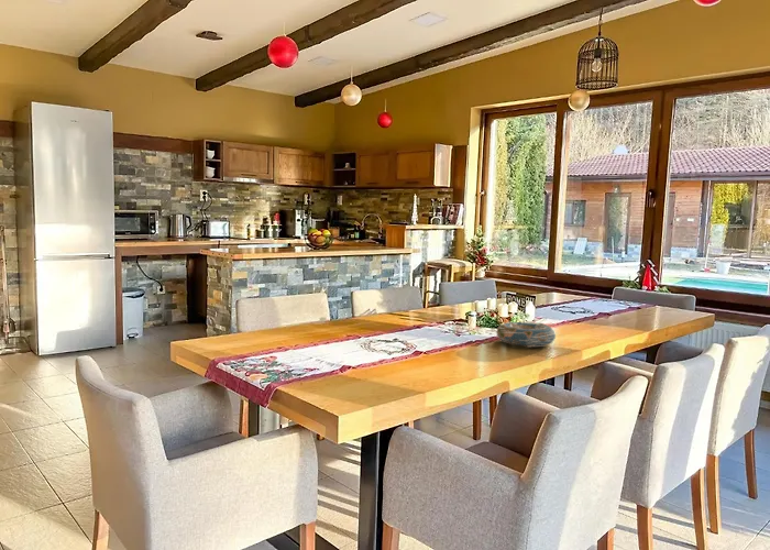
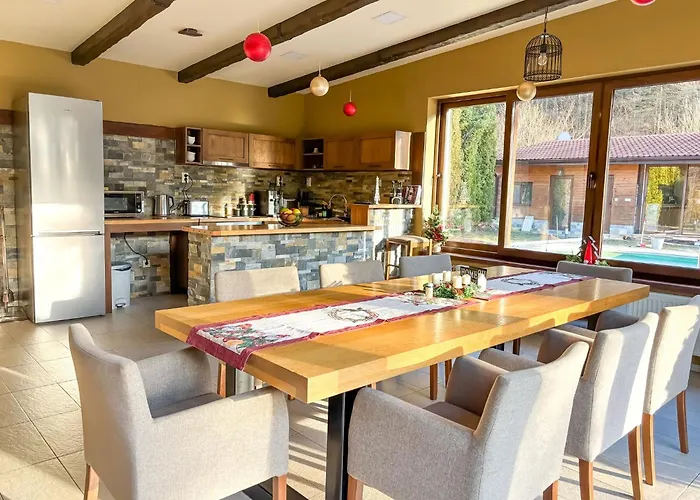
- decorative bowl (525, 333)
